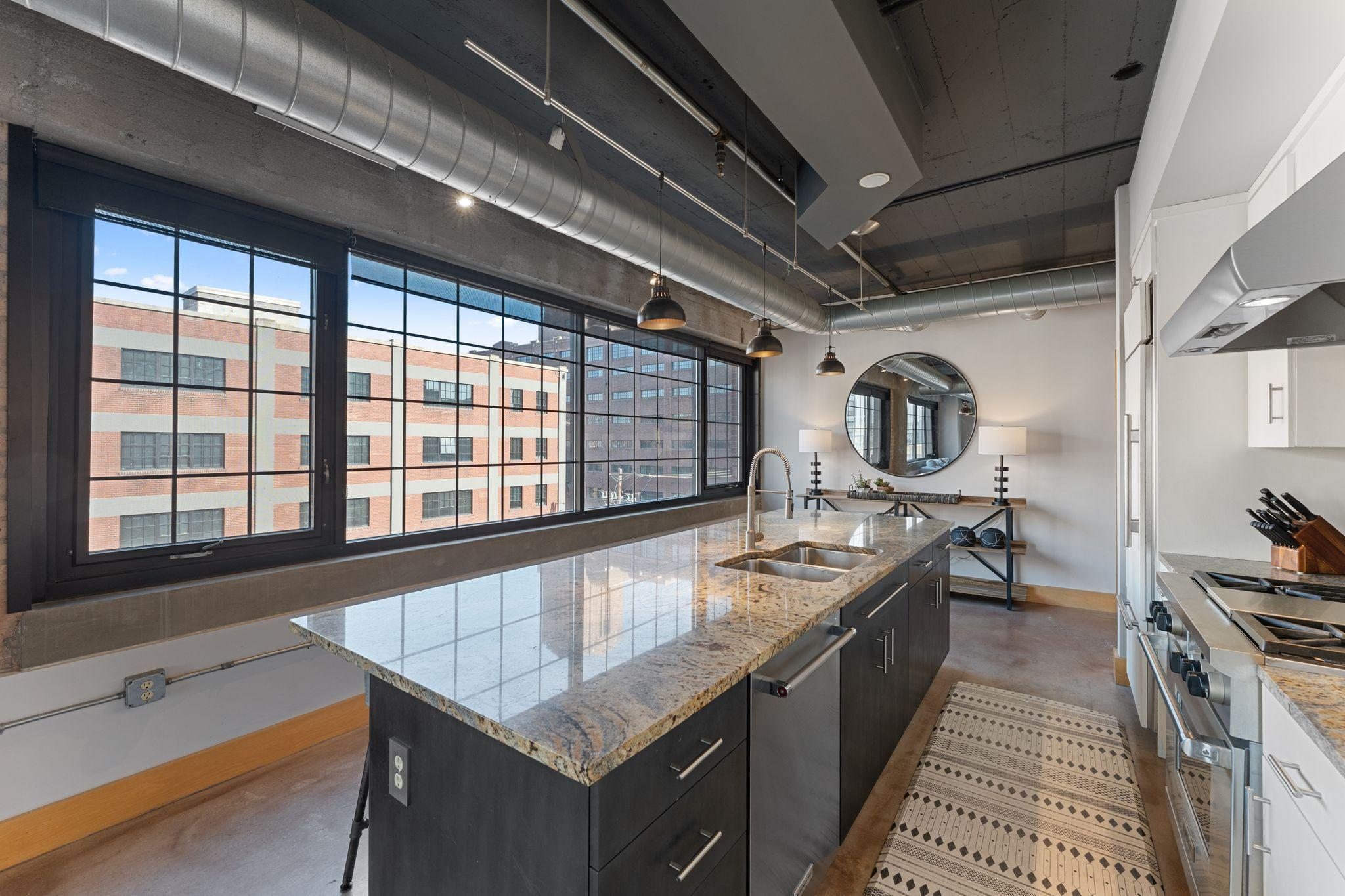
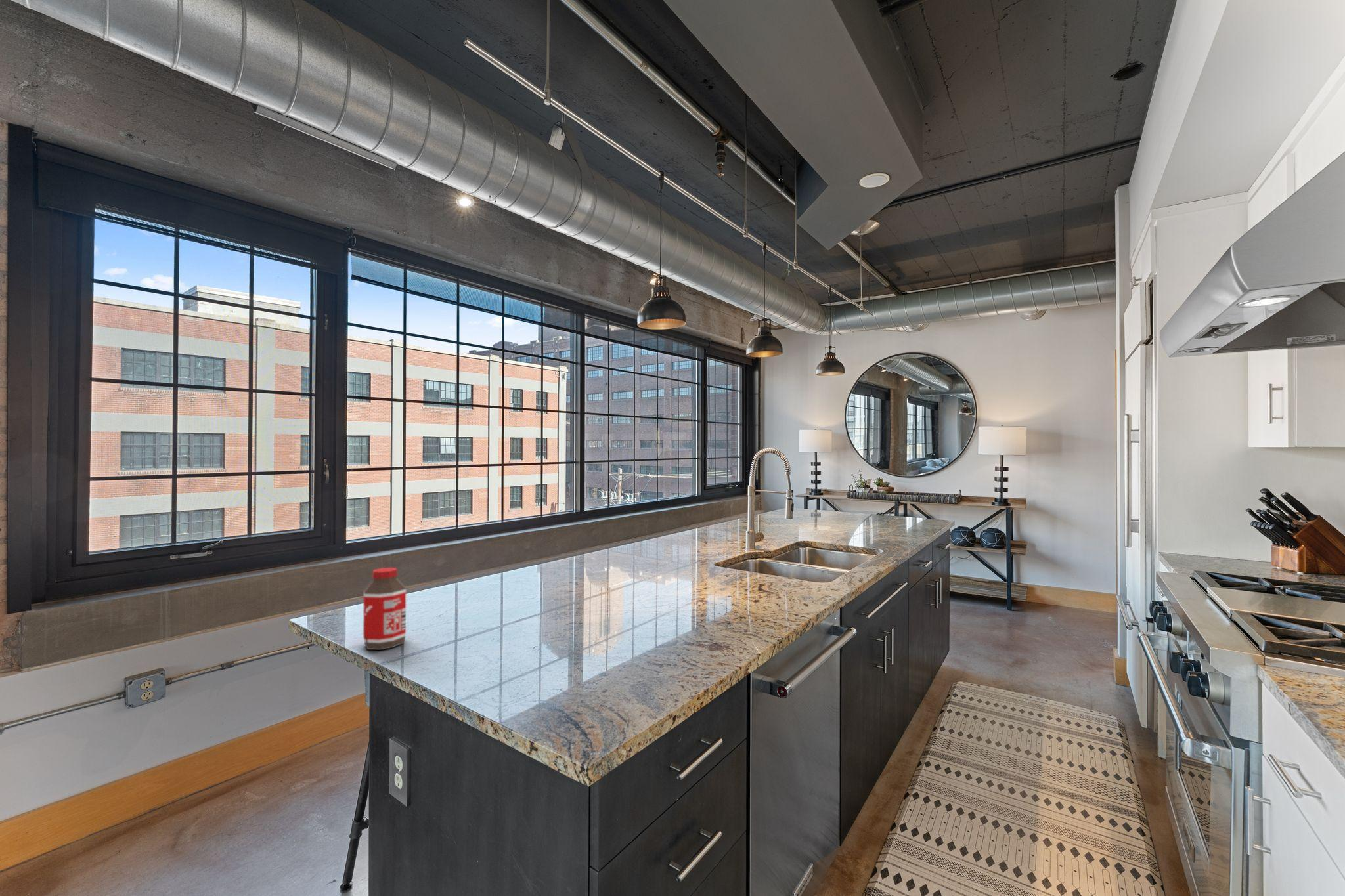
+ bottle (384, 607)
